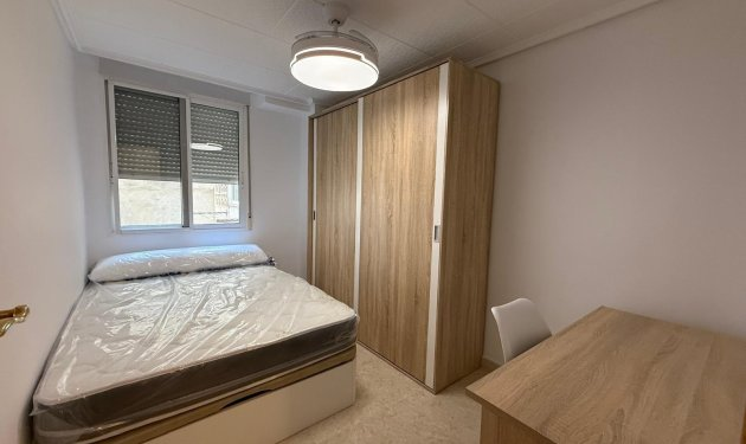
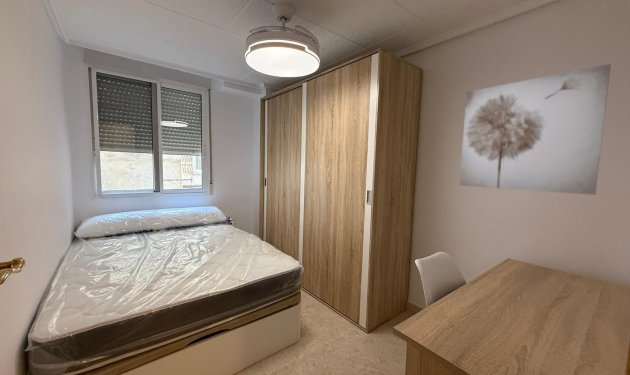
+ wall art (521, 135)
